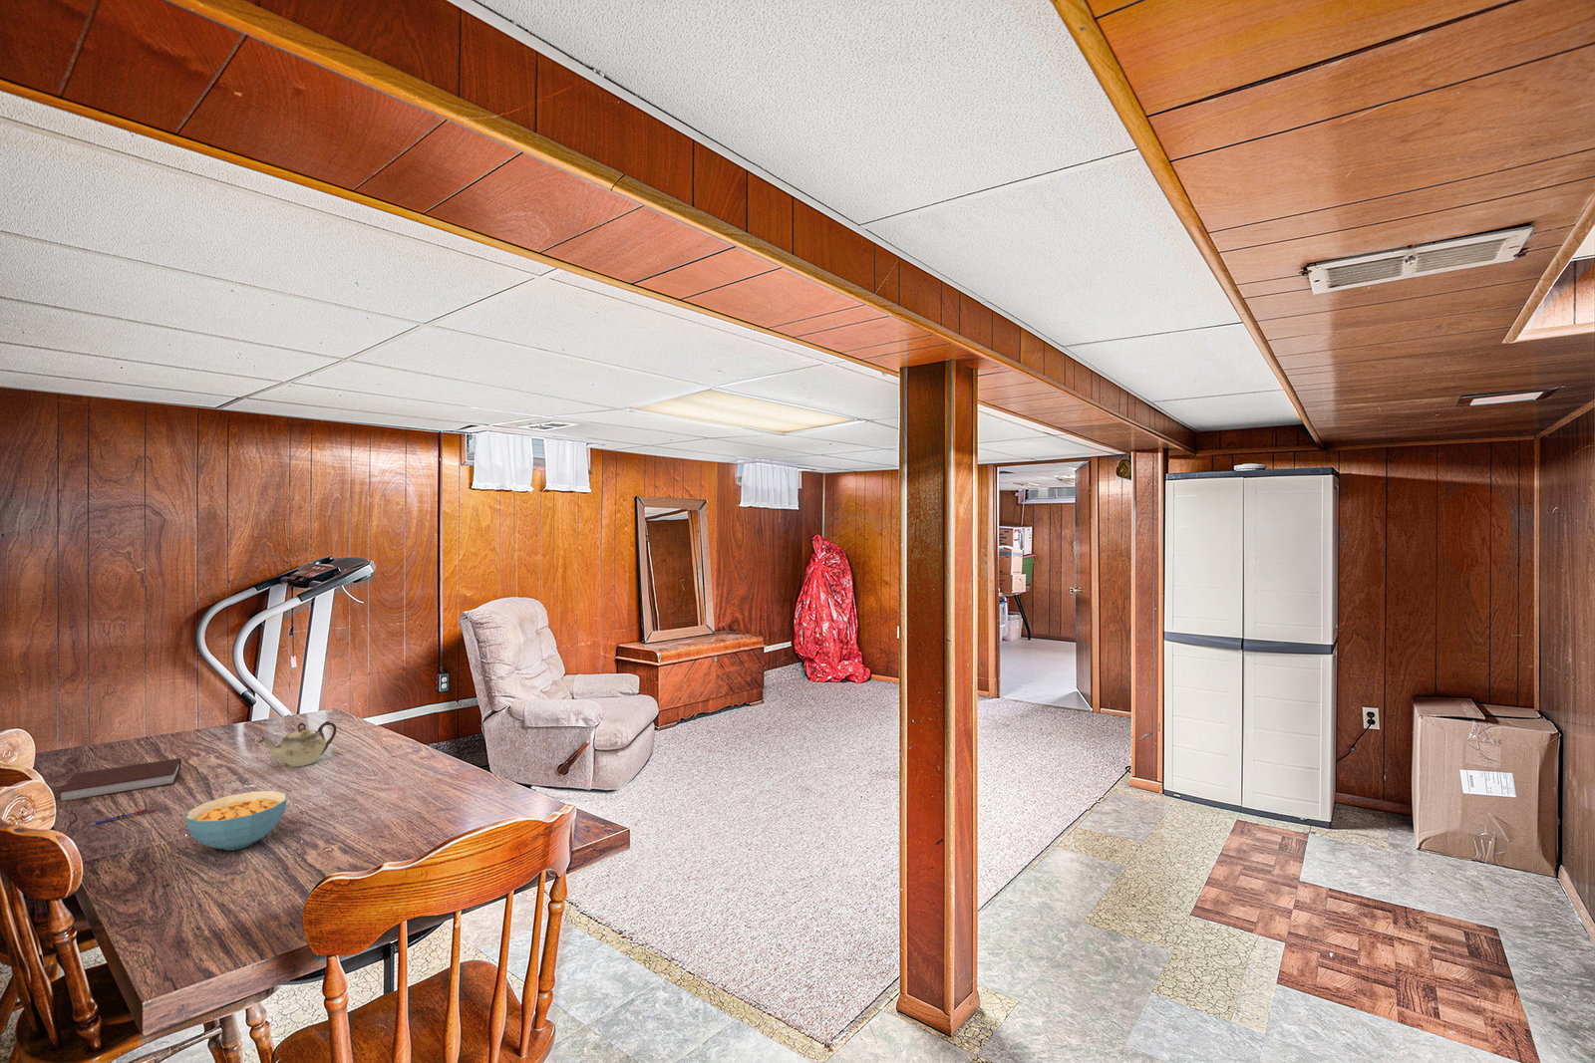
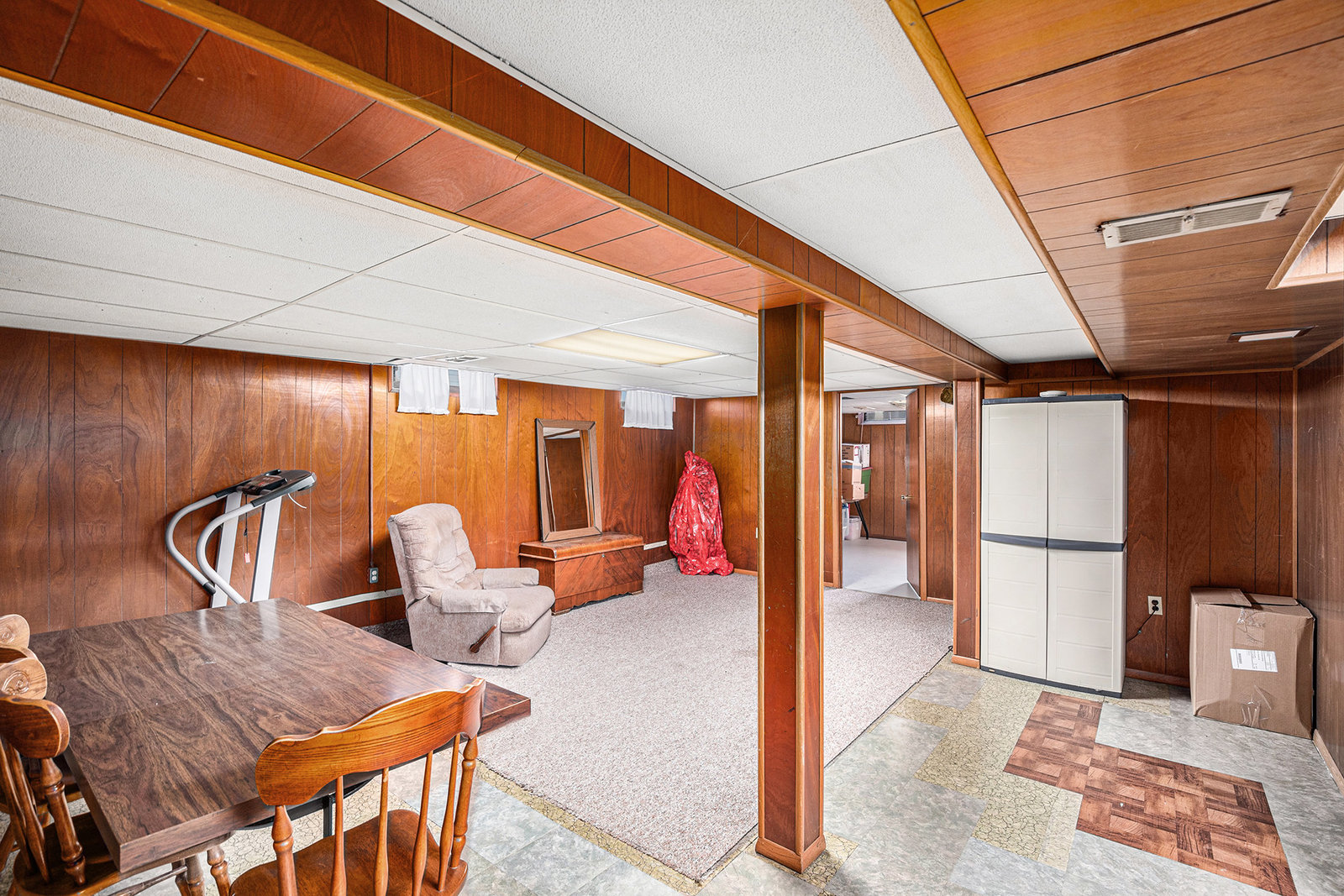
- teapot (298, 743)
- pen (125, 815)
- notebook (123, 778)
- cereal bowl (239, 825)
